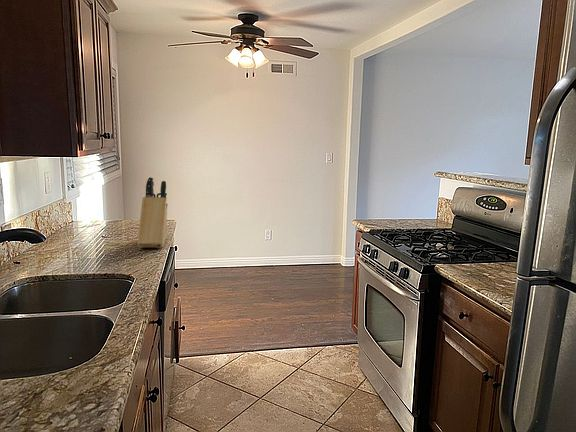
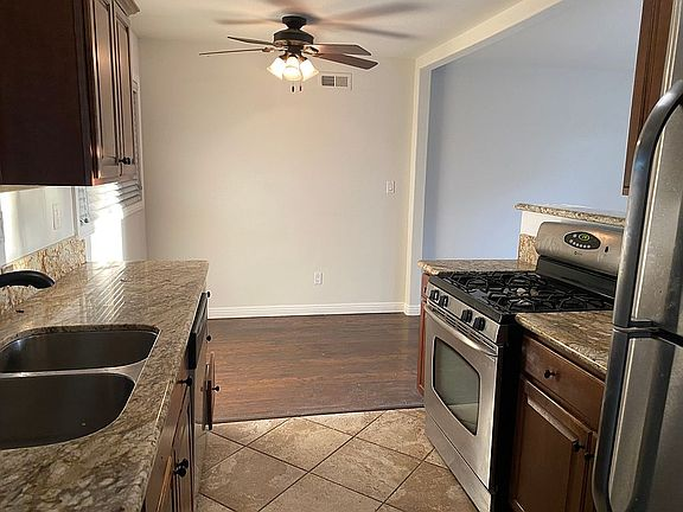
- knife block (153, 210)
